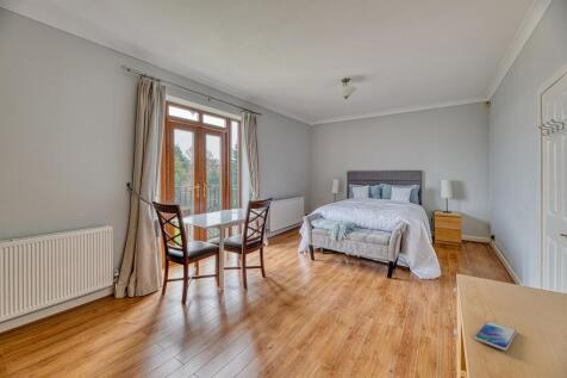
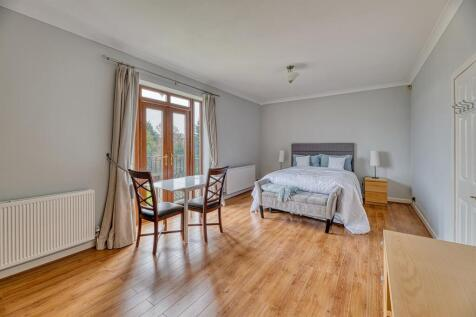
- smartphone (496, 334)
